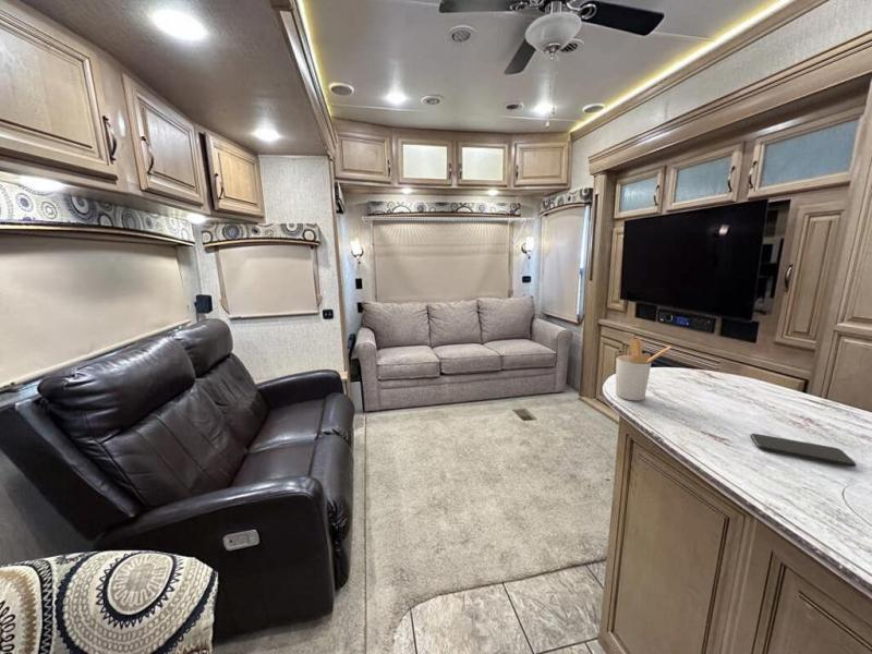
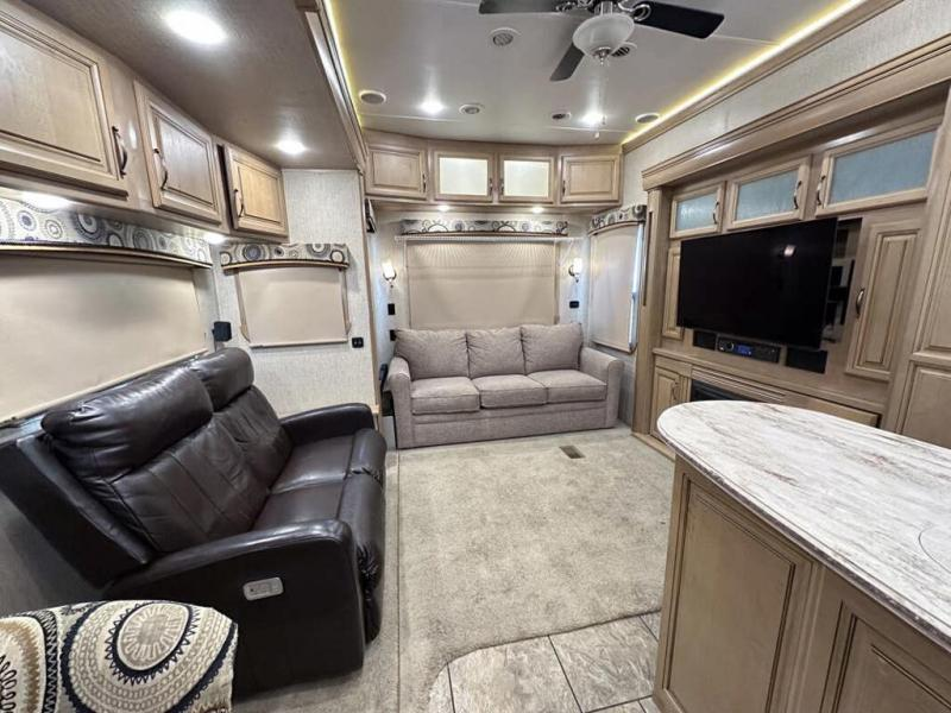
- utensil holder (642, 370)
- smartphone (799, 448)
